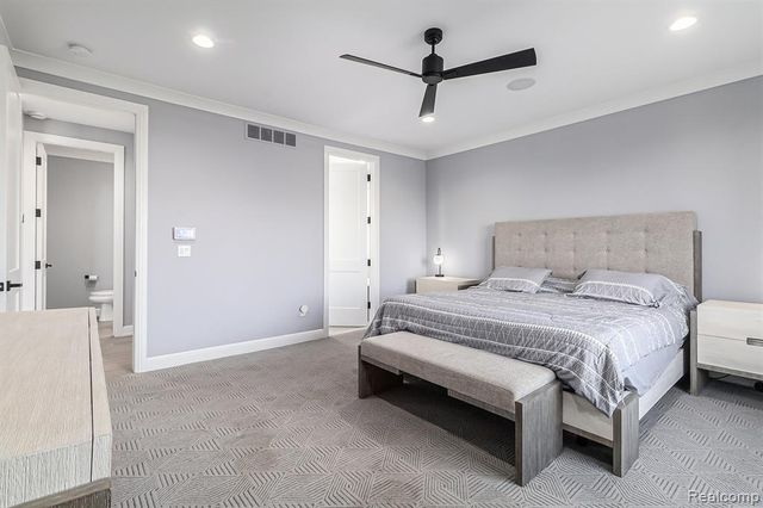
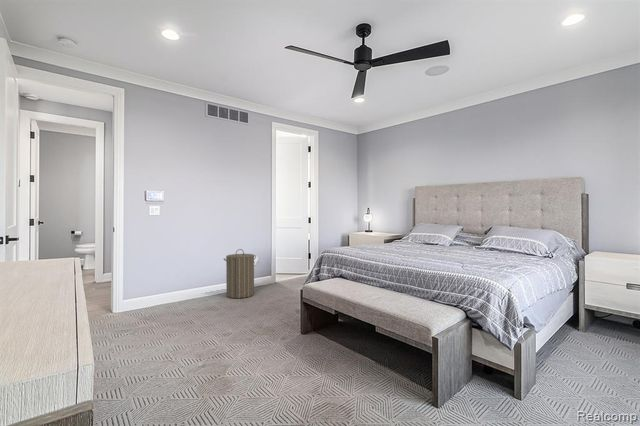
+ laundry hamper (240, 271)
